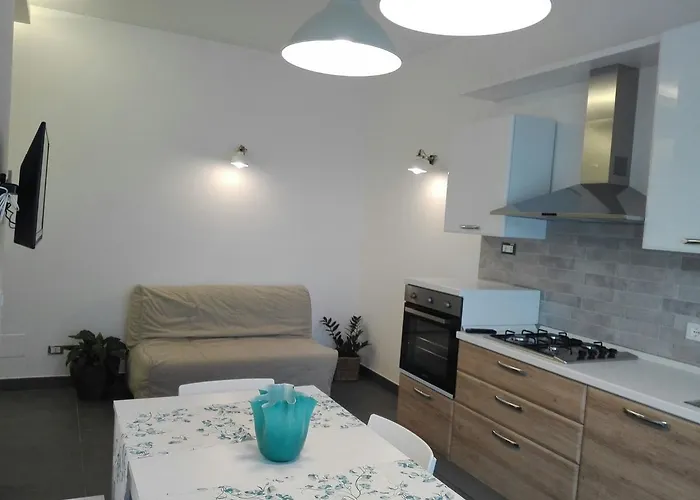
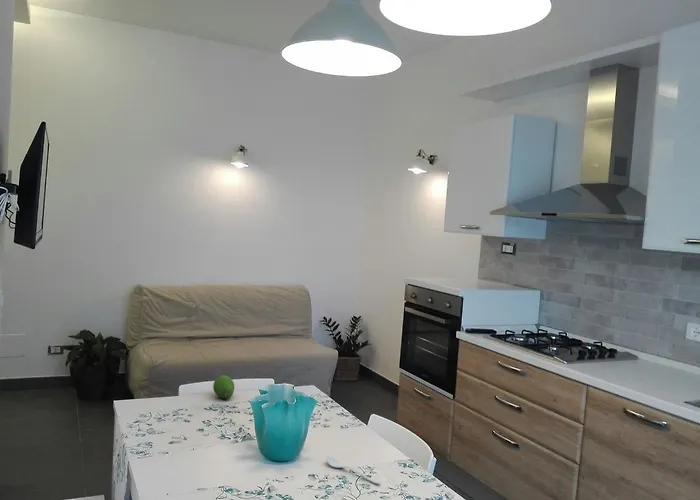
+ spoon (352, 469)
+ fruit (225, 386)
